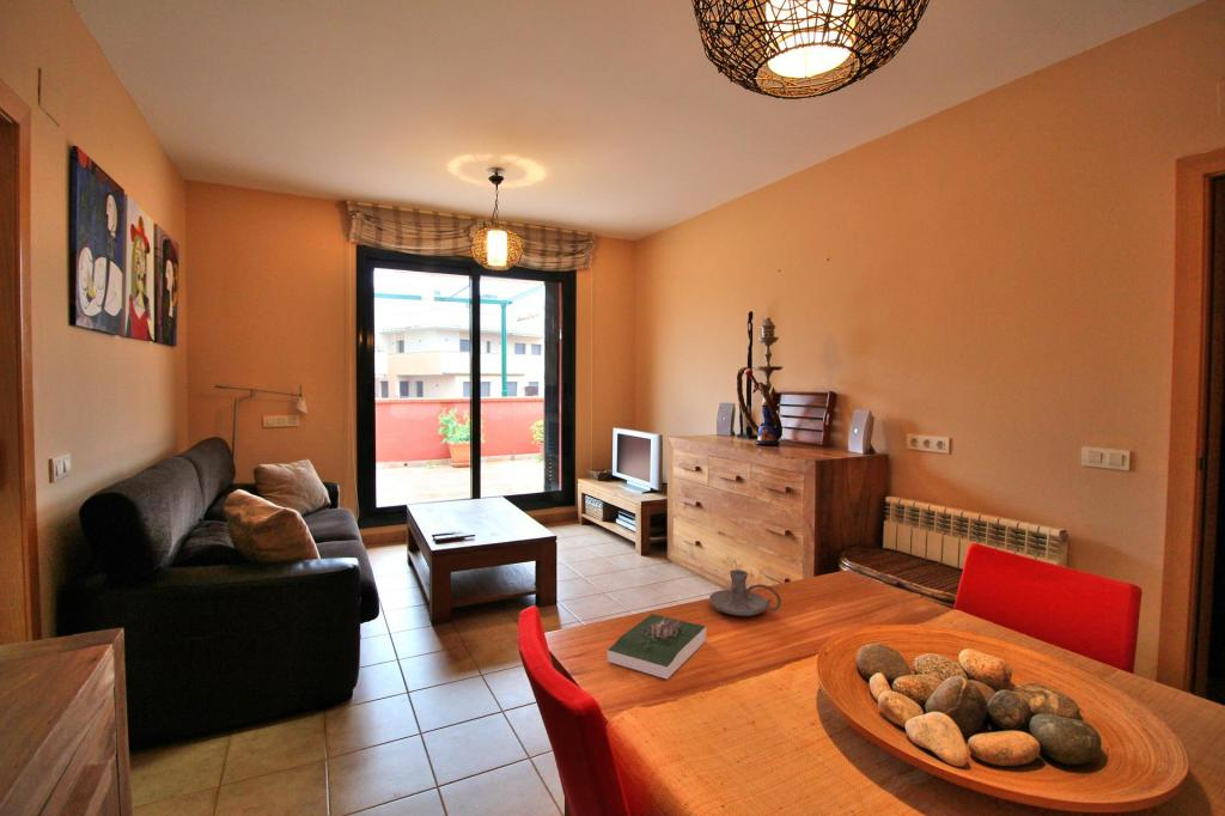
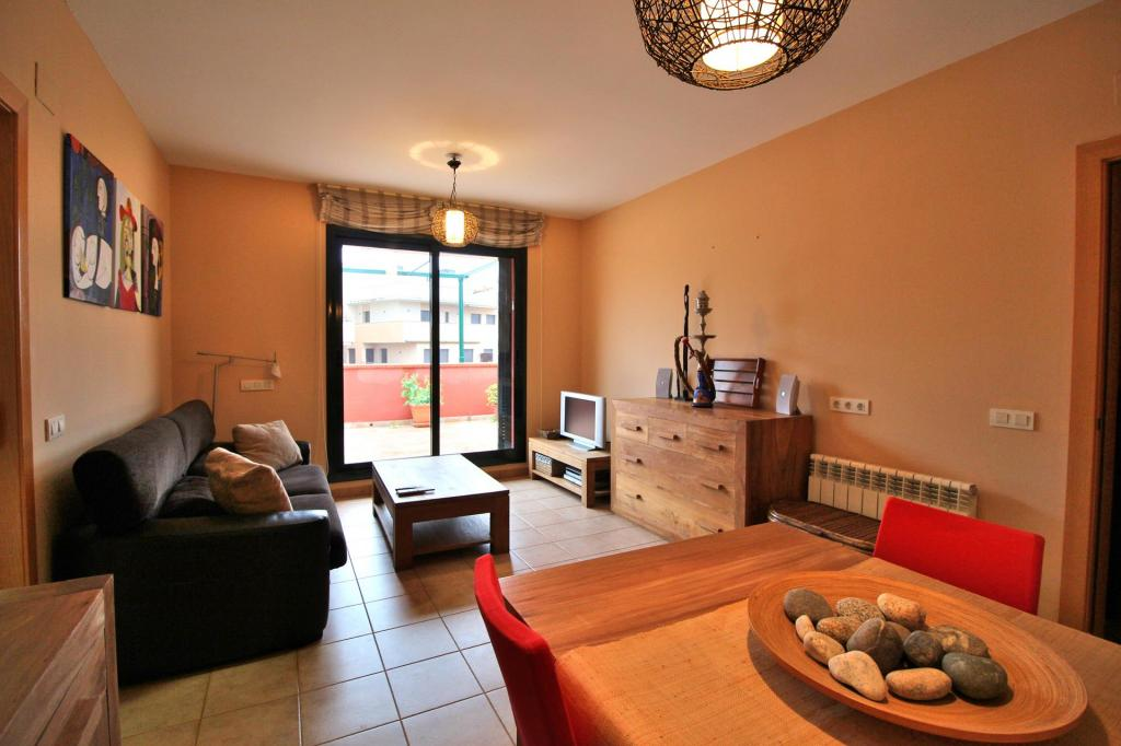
- book (658, 638)
- candle holder (744, 592)
